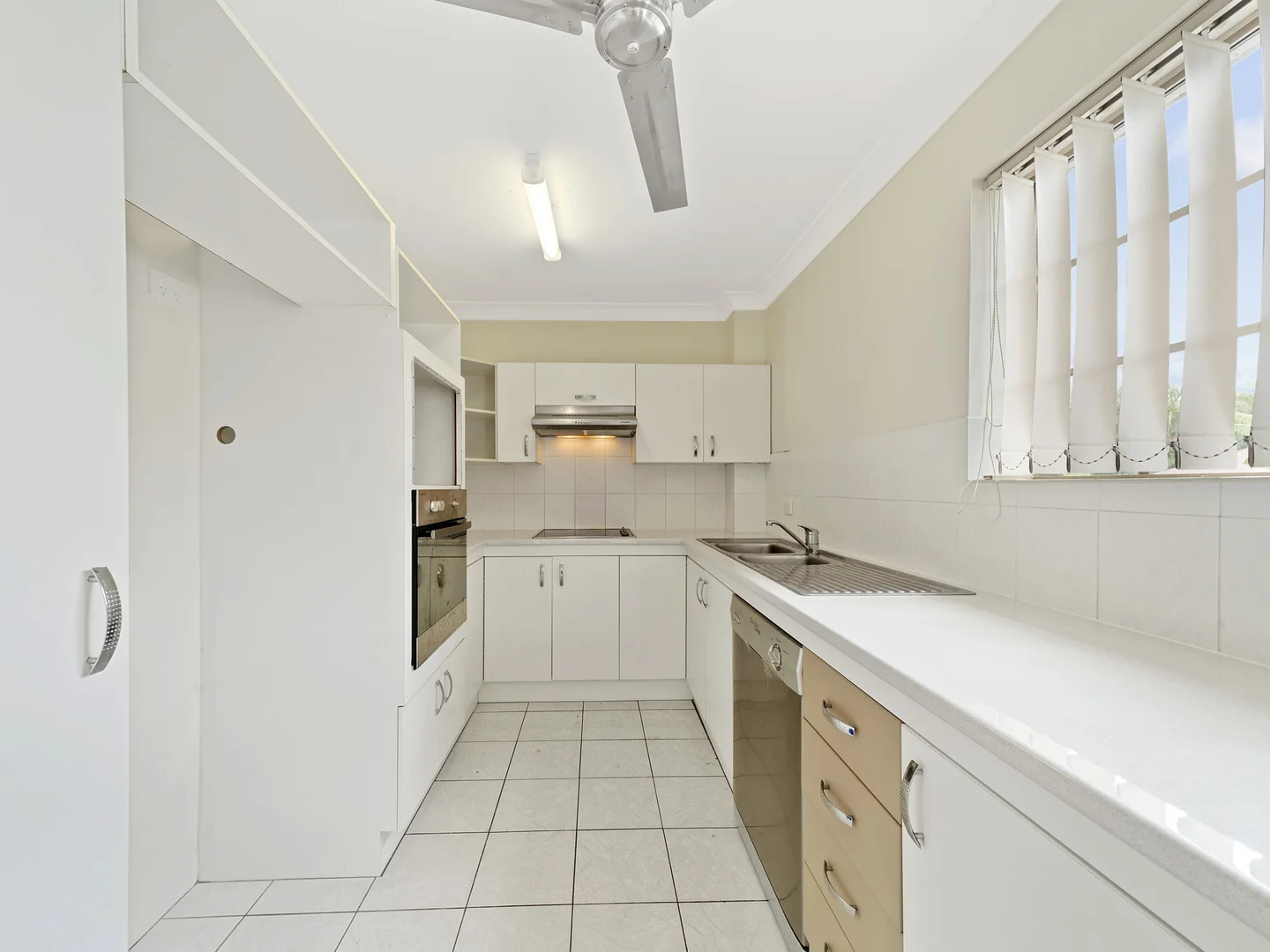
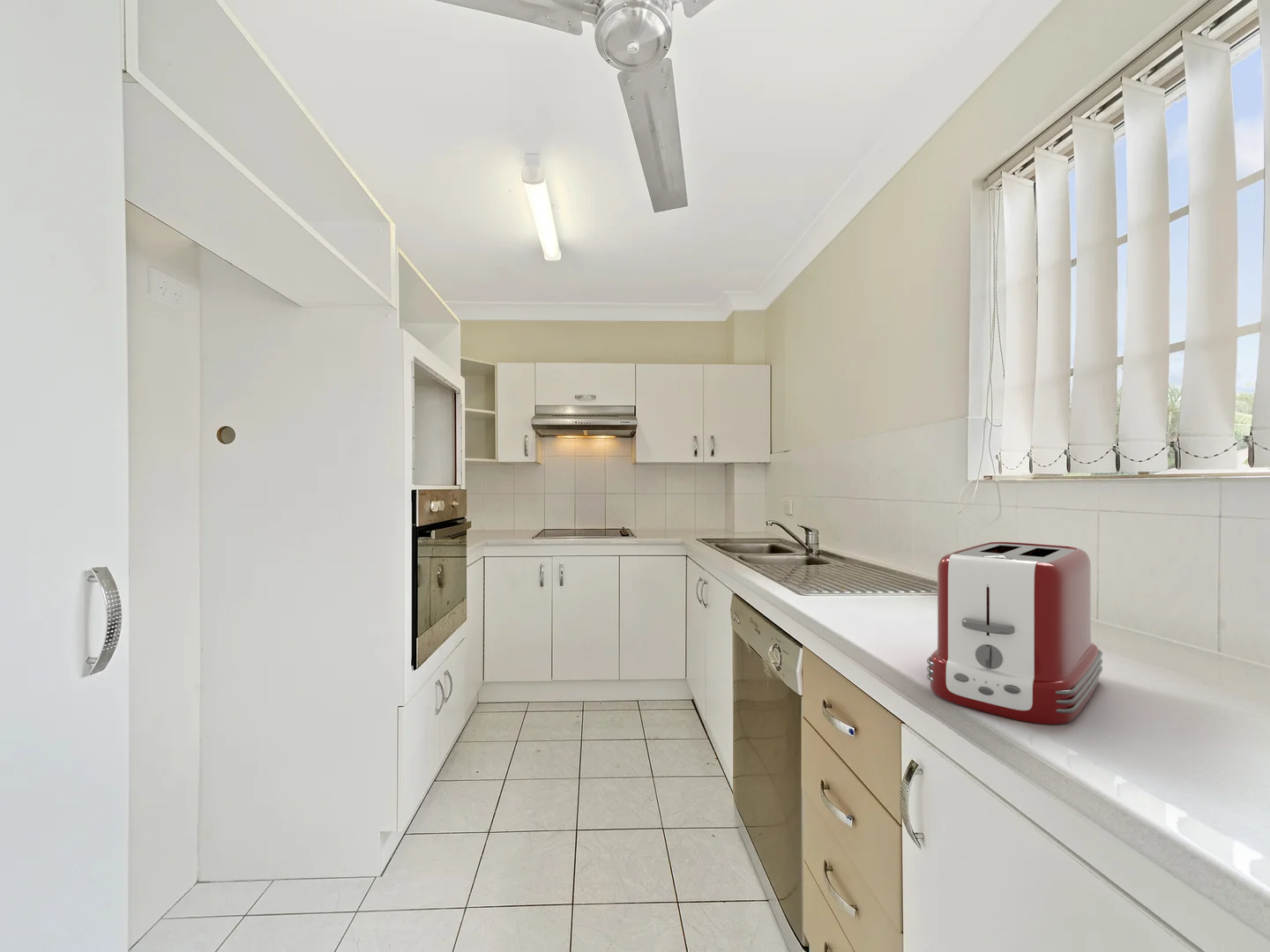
+ toaster (1016, 616)
